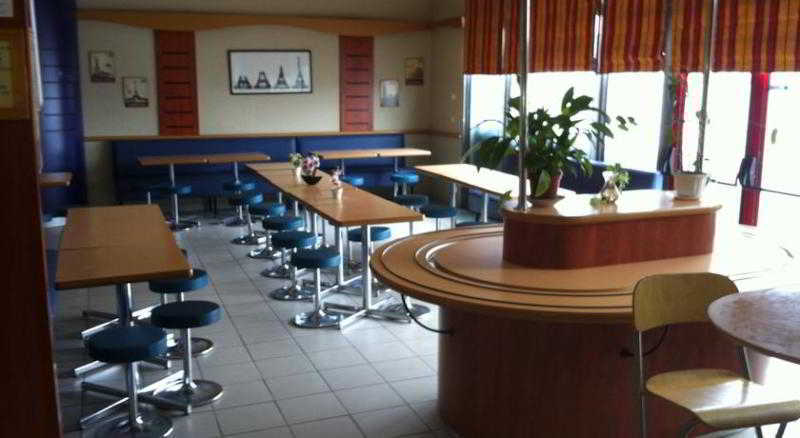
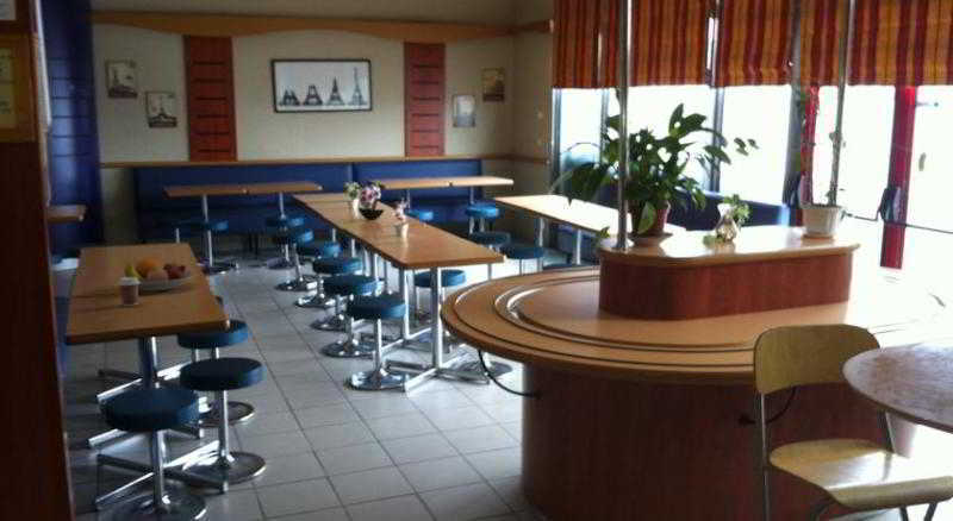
+ fruit bowl (157, 272)
+ coffee cup (129, 291)
